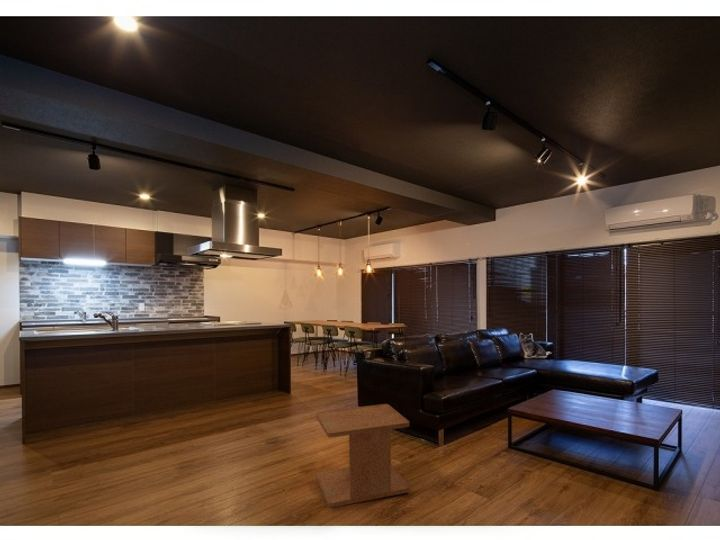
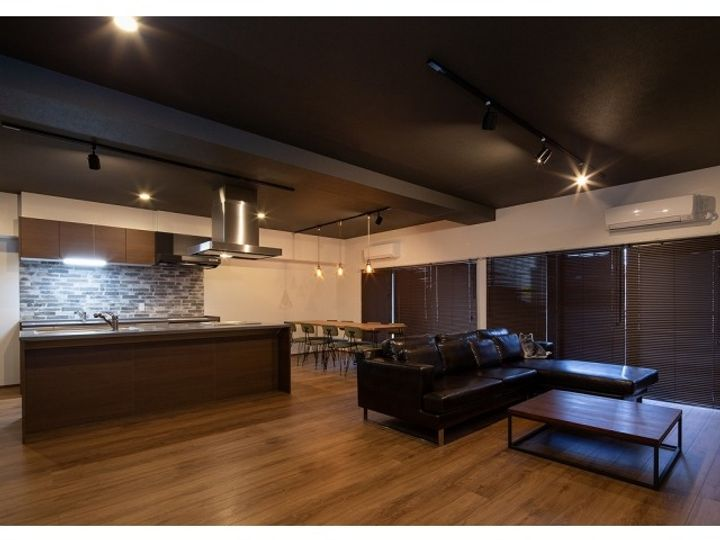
- side table (361, 451)
